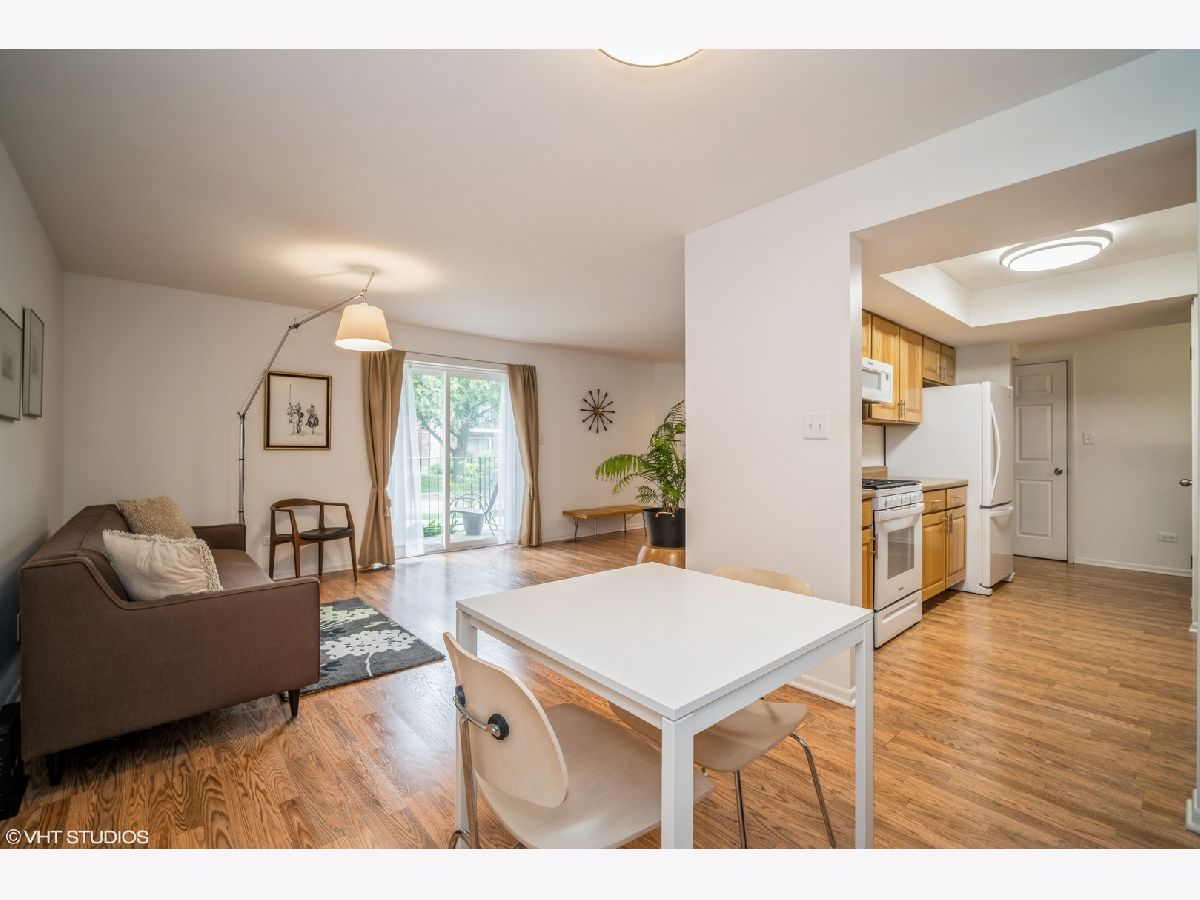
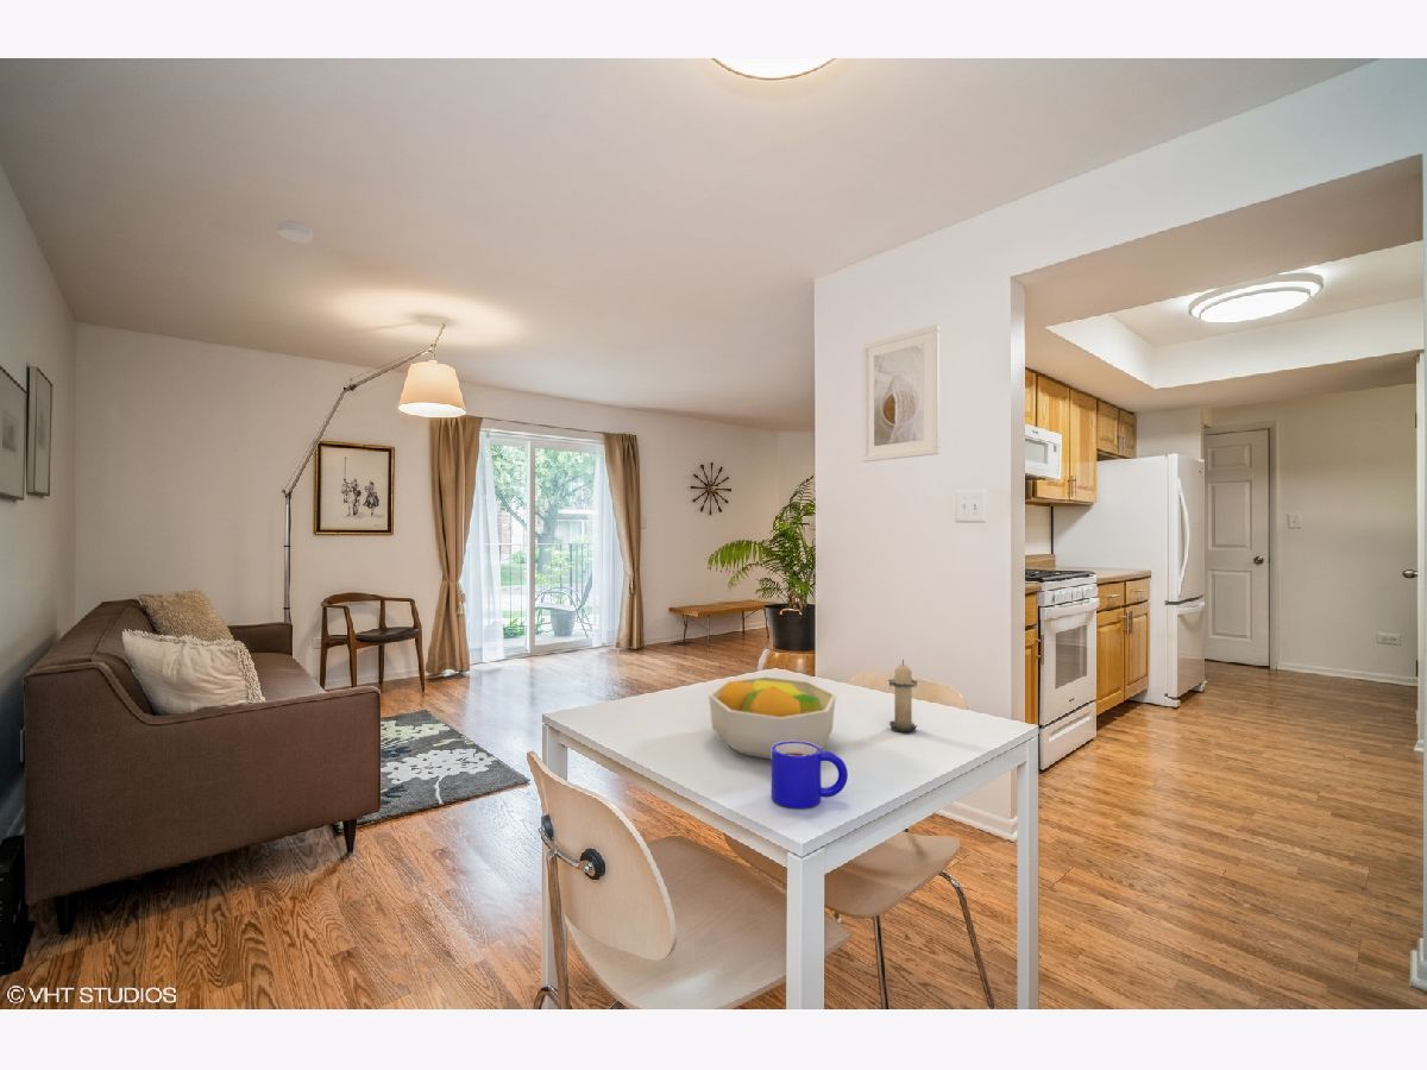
+ fruit bowl (772, 706)
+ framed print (898, 396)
+ smoke detector (295, 229)
+ mug (809, 773)
+ candle (903, 694)
